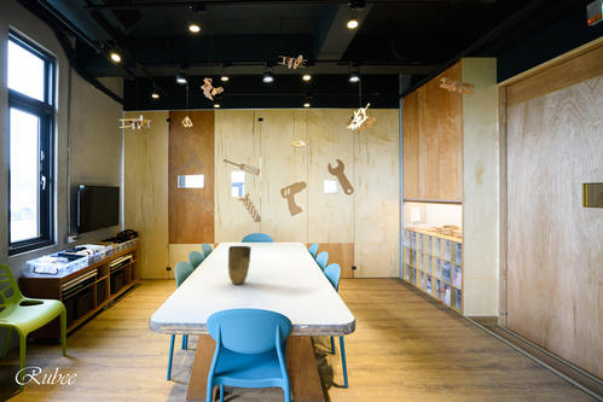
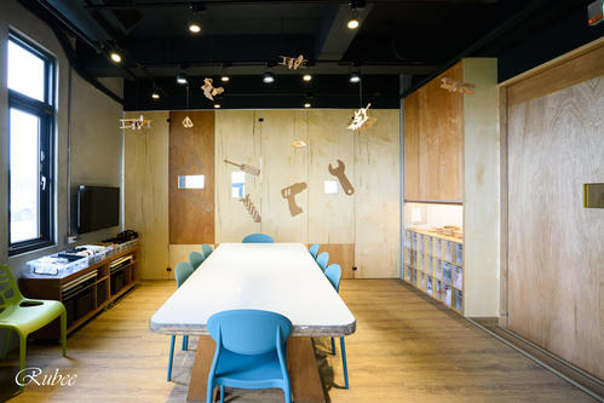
- vase (239, 264)
